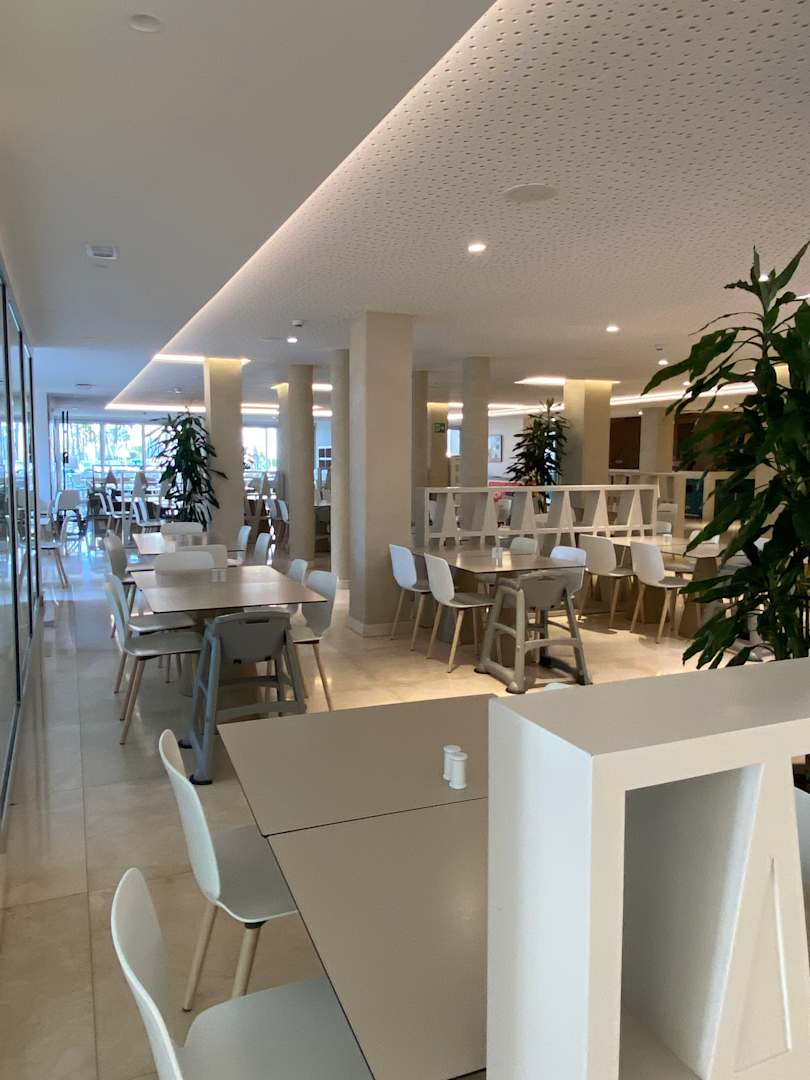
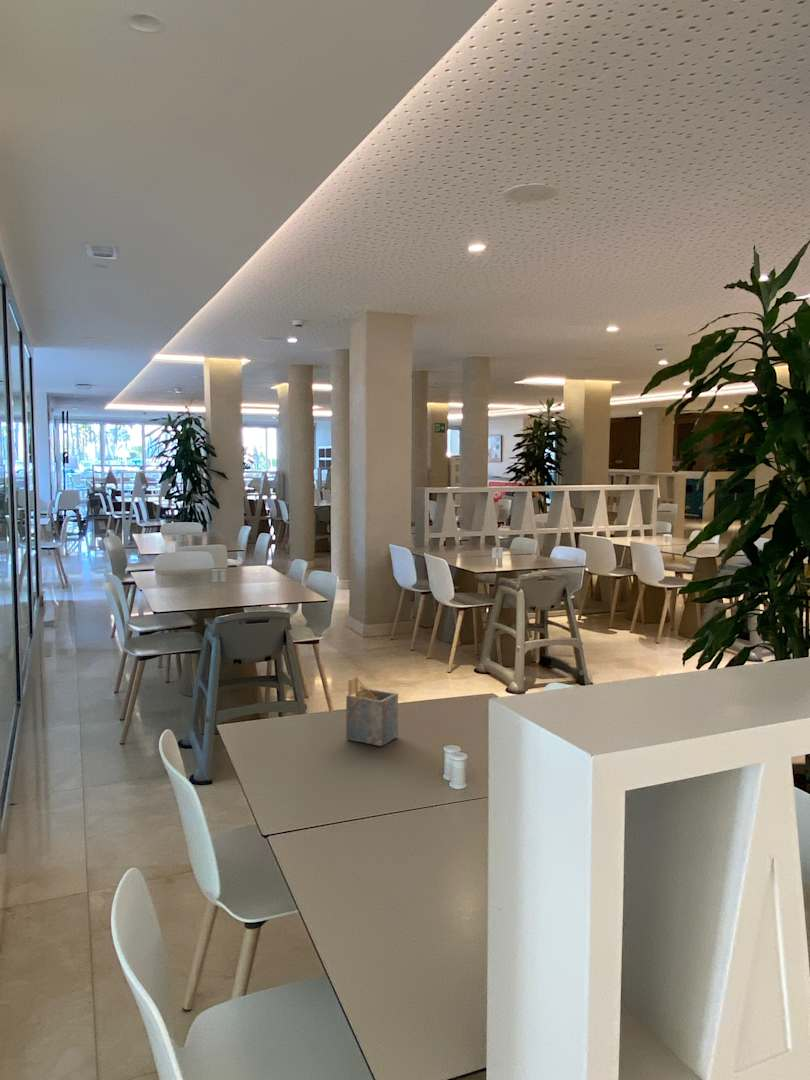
+ napkin holder (371, 708)
